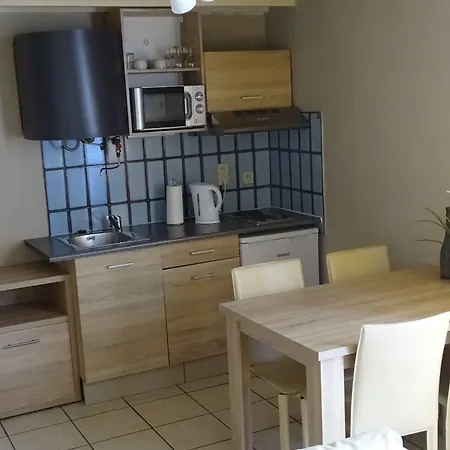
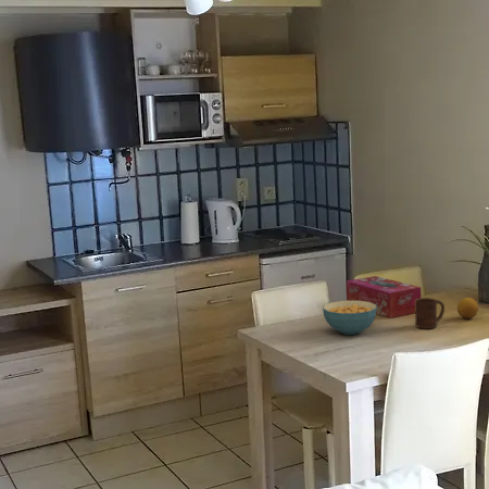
+ fruit (467, 308)
+ cup (428, 312)
+ cereal bowl (350, 319)
+ tissue box (383, 296)
